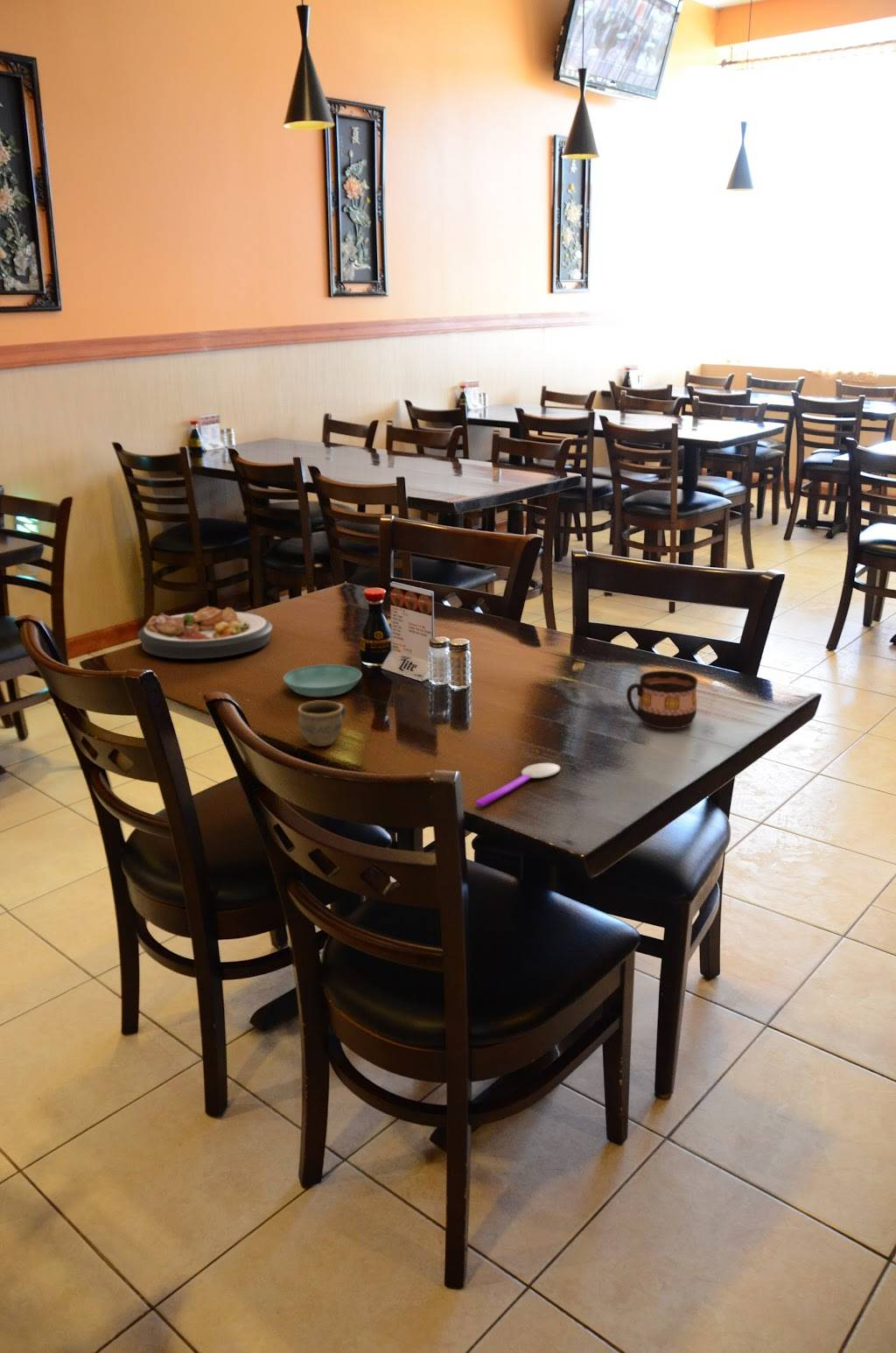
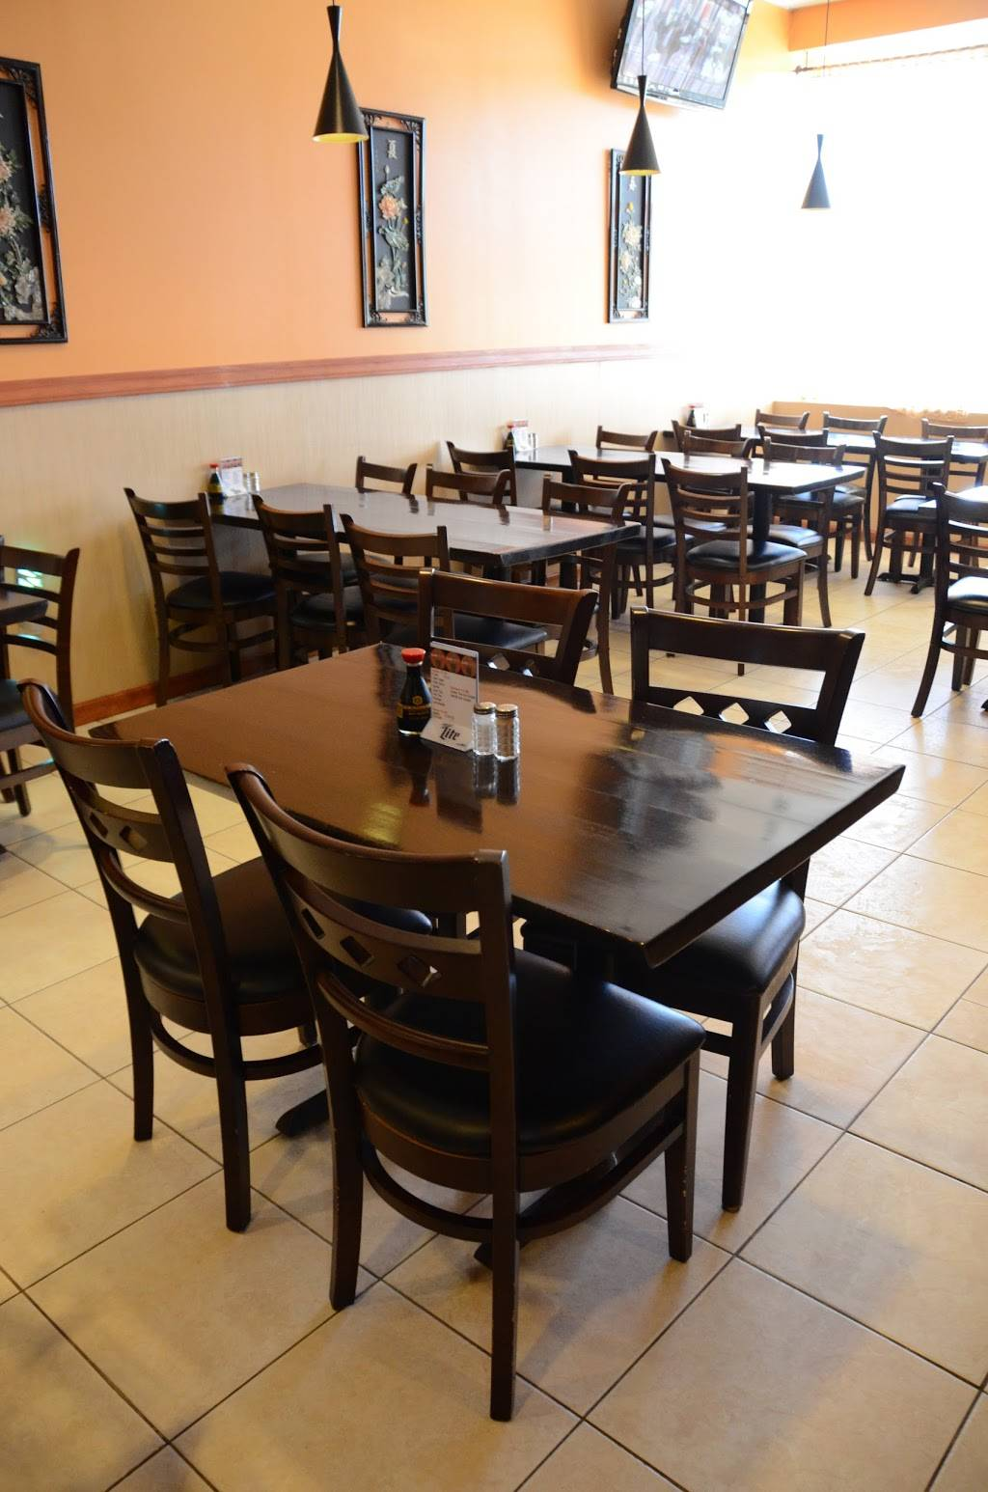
- cup (326, 722)
- plate (206, 627)
- spoon (518, 782)
- cup (663, 699)
- saucer (323, 682)
